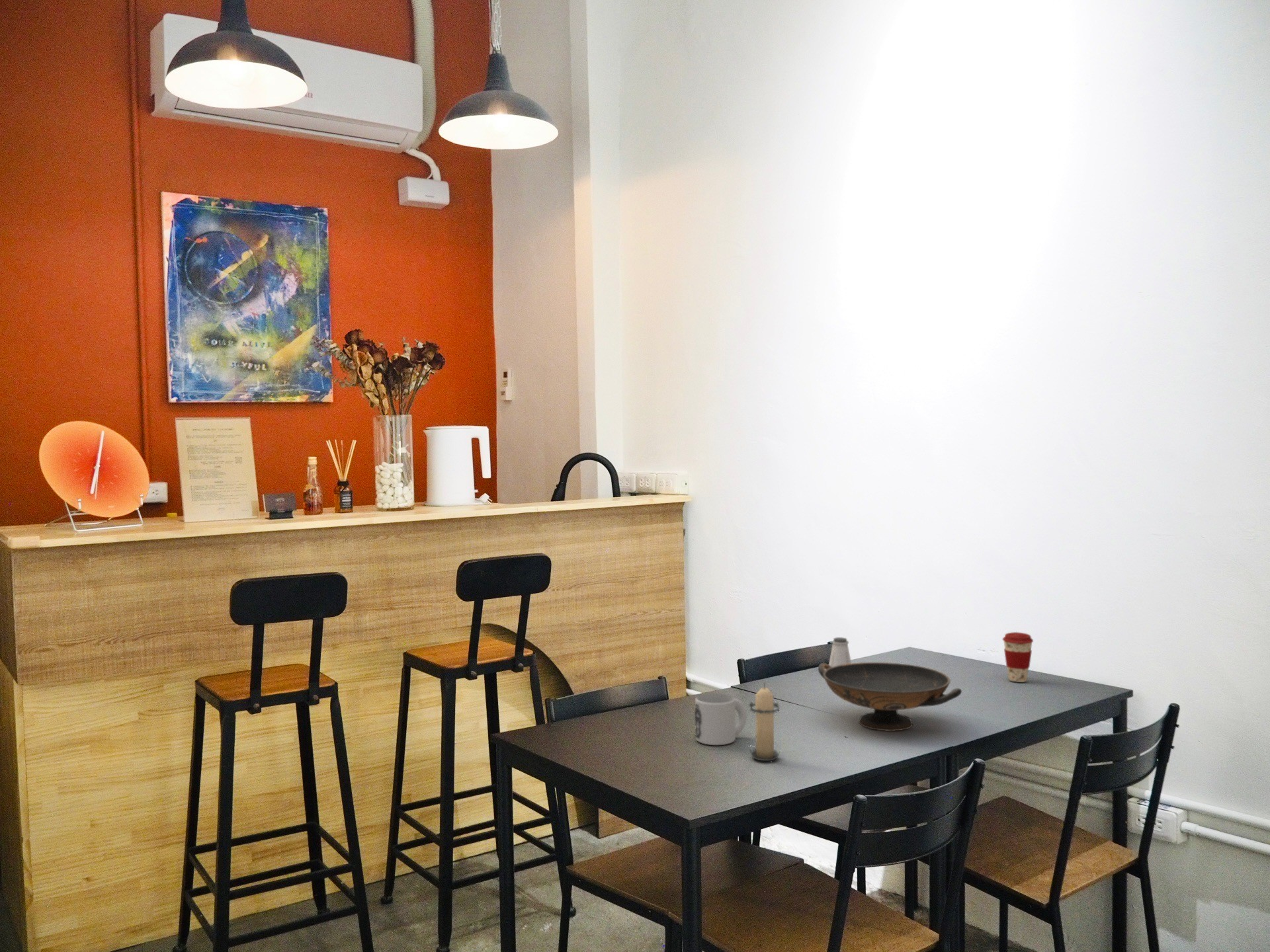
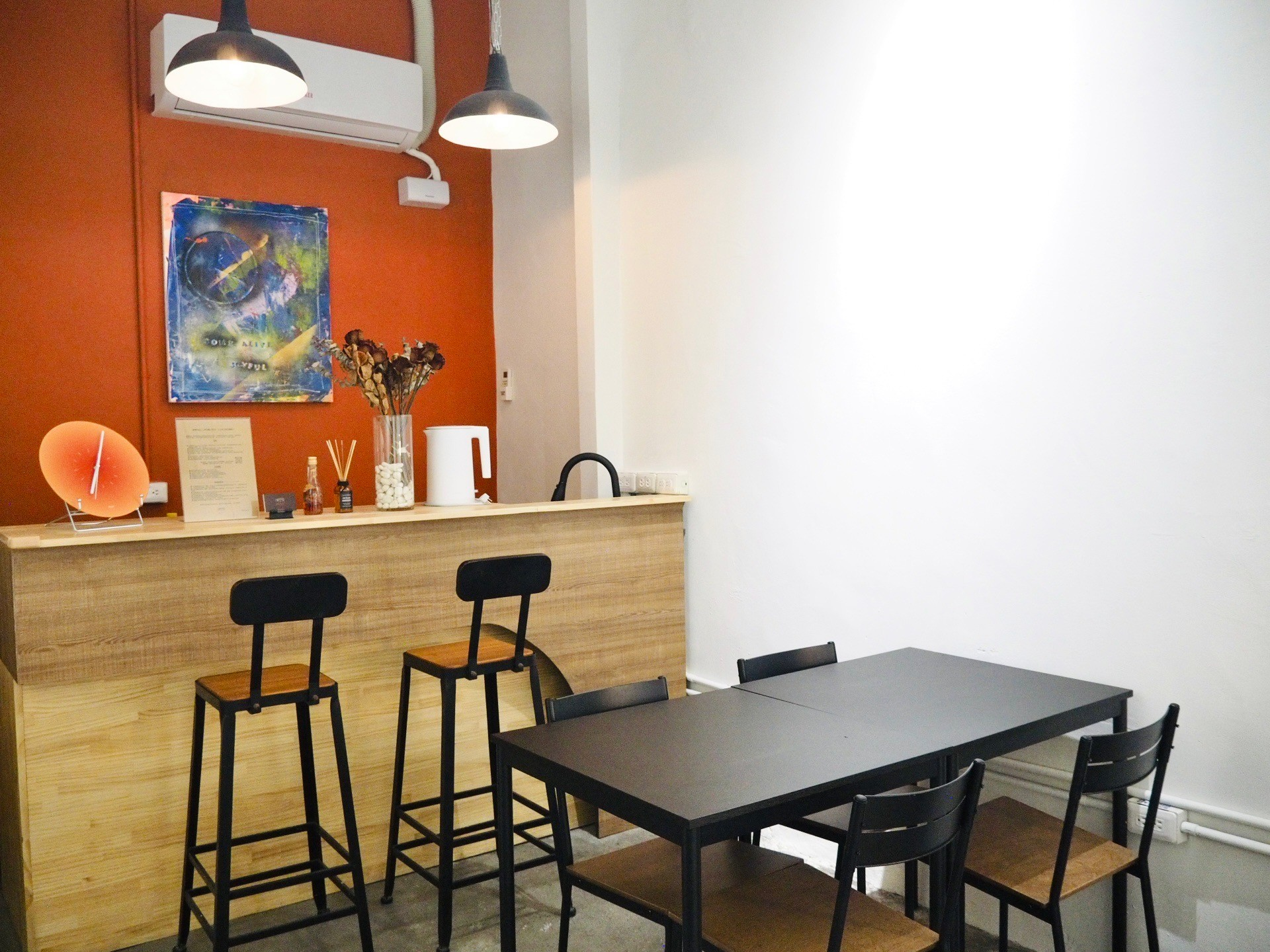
- saltshaker (840, 657)
- candle (765, 720)
- decorative bowl (886, 699)
- coffee cup (1017, 657)
- mug (721, 717)
